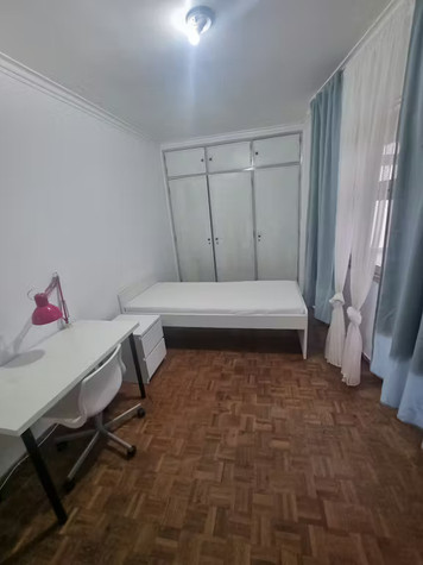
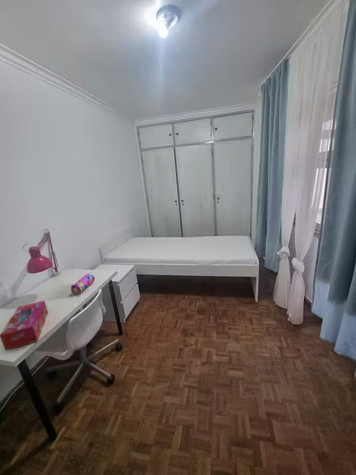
+ tissue box (27, 322)
+ pencil case (83, 283)
